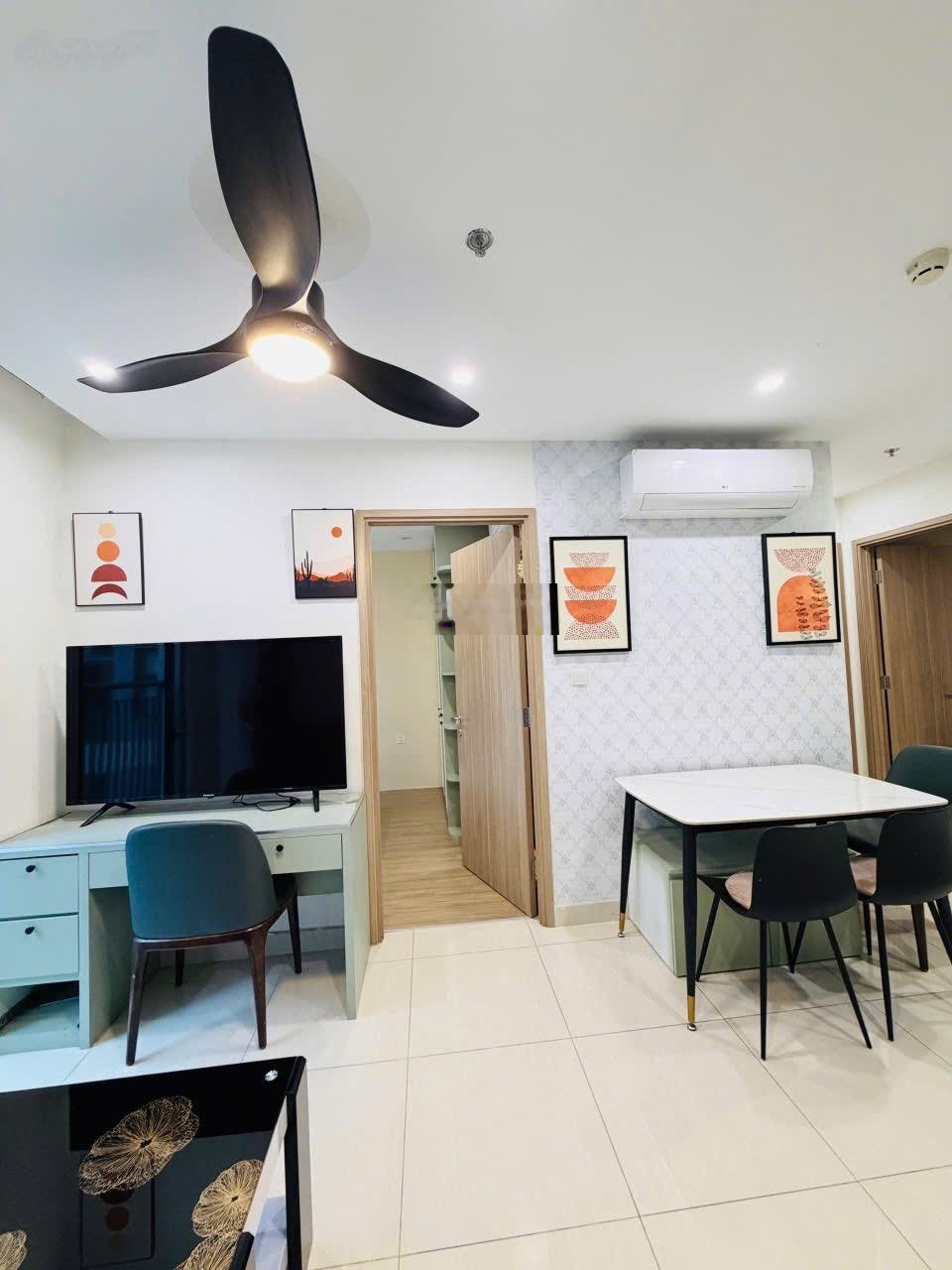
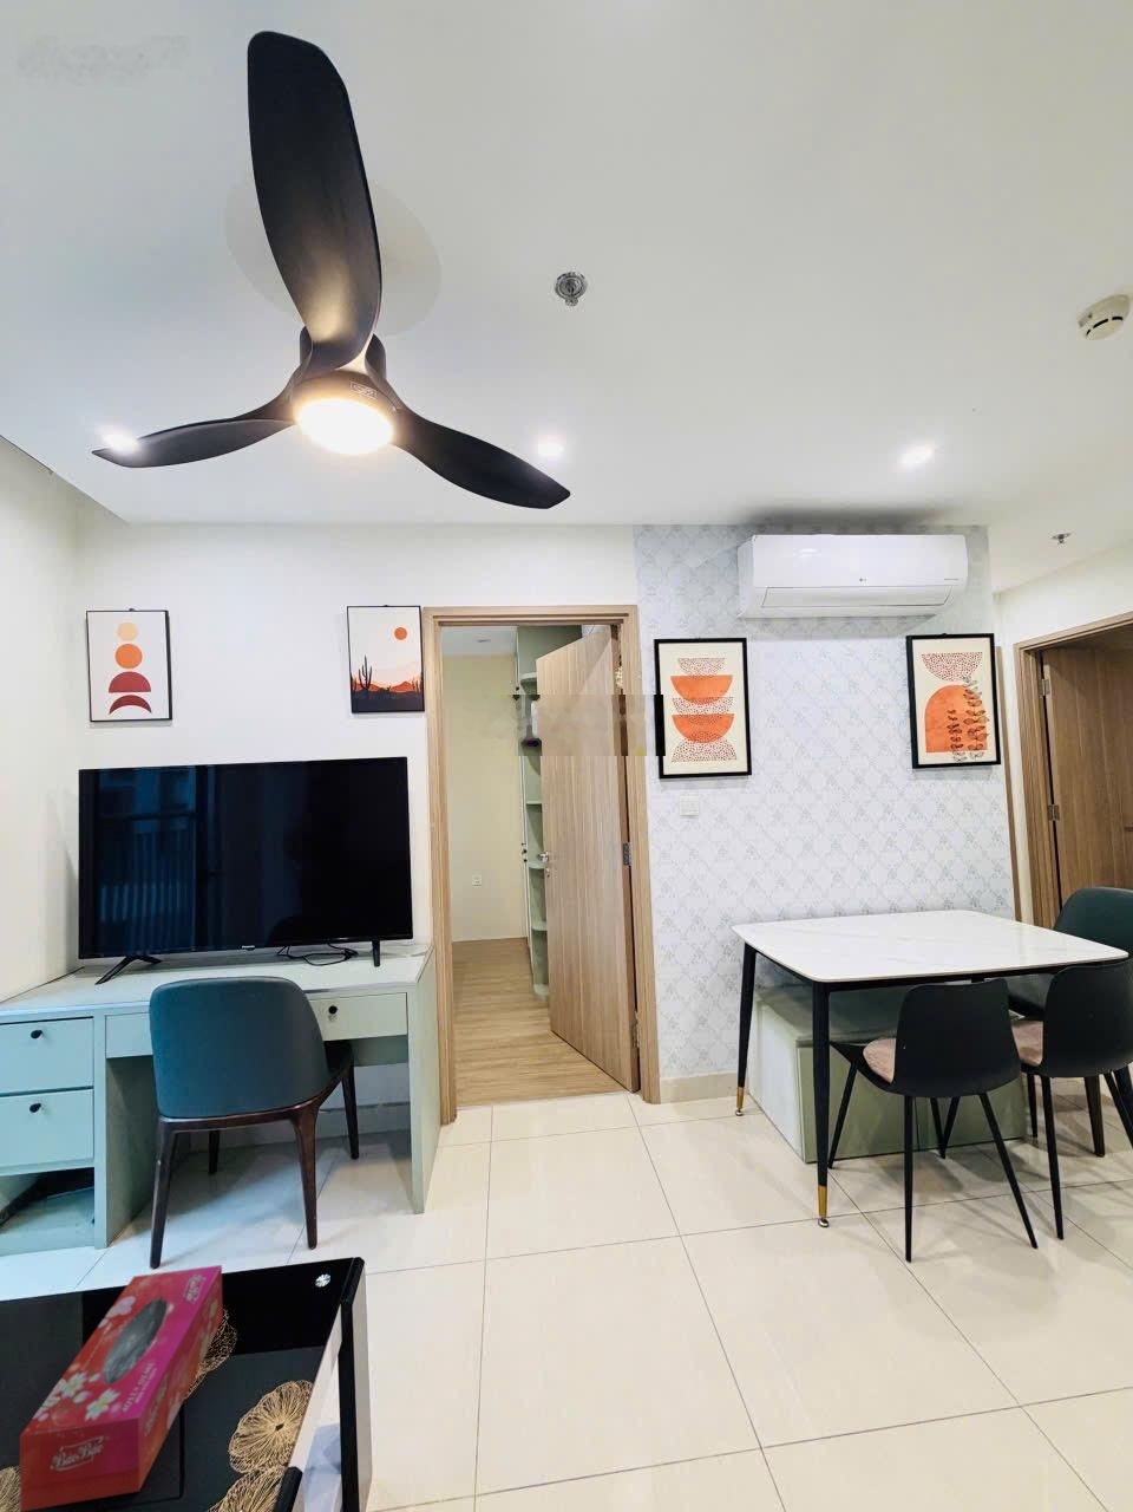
+ tissue box (136, 1369)
